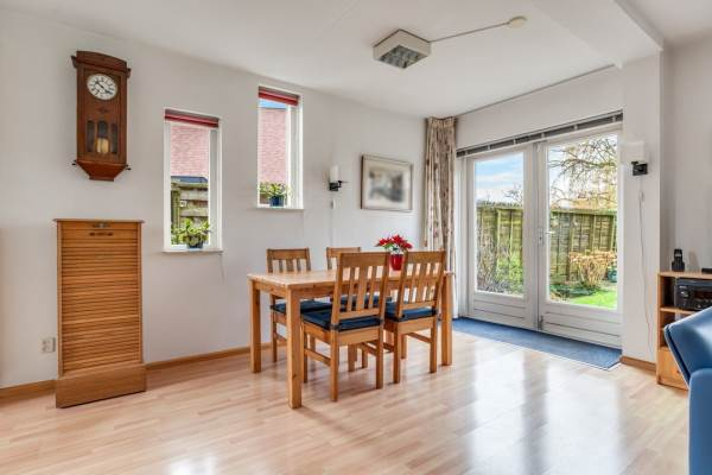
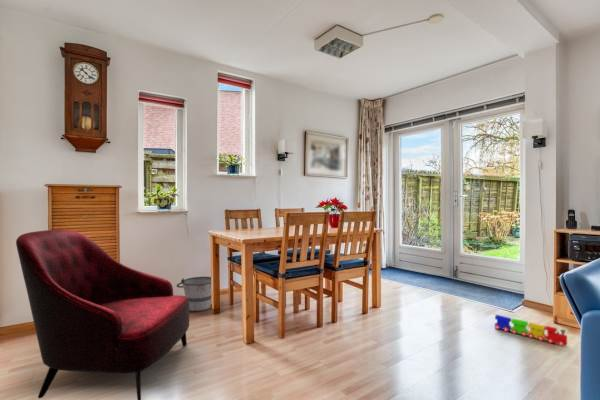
+ armchair (109, 299)
+ bucket (197, 291)
+ toy train (530, 328)
